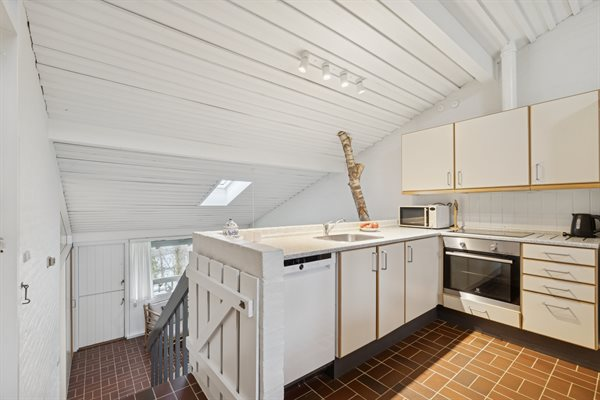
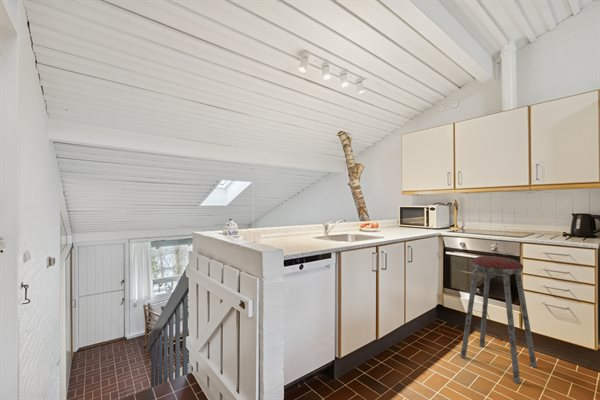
+ music stool (506, 309)
